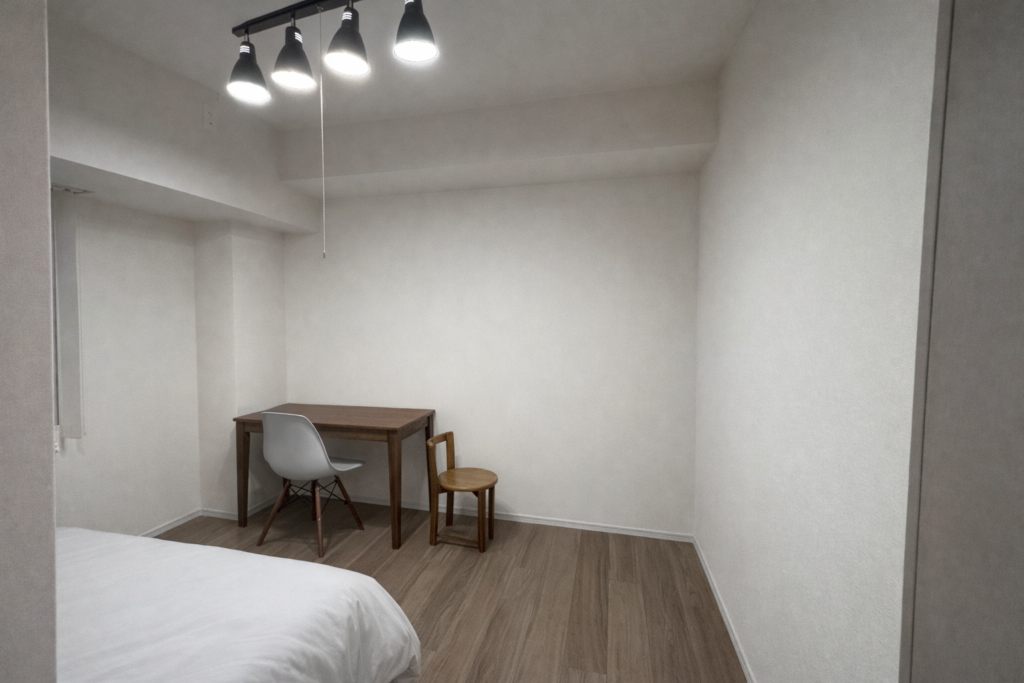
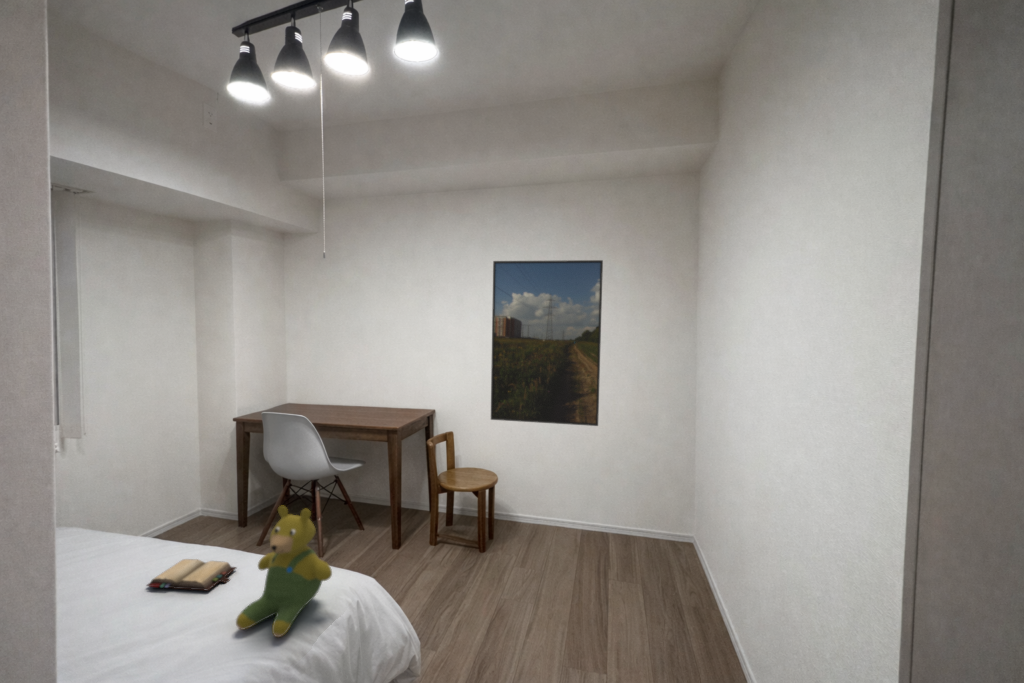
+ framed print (545, 342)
+ hardback book (191, 575)
+ teddy bear (283, 564)
